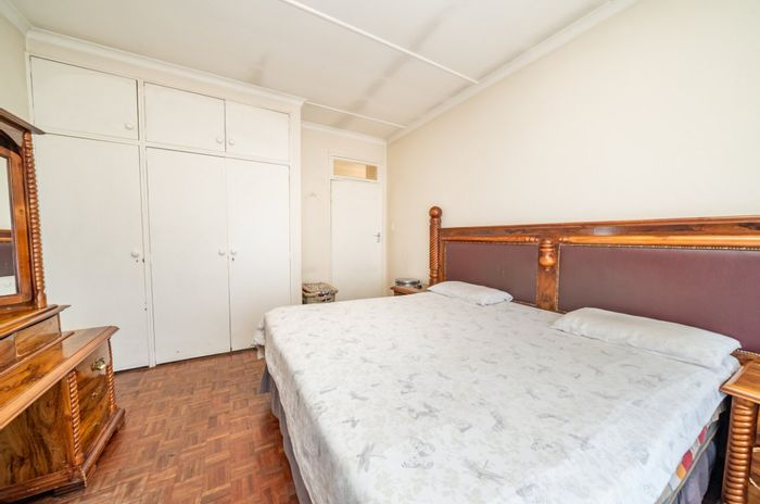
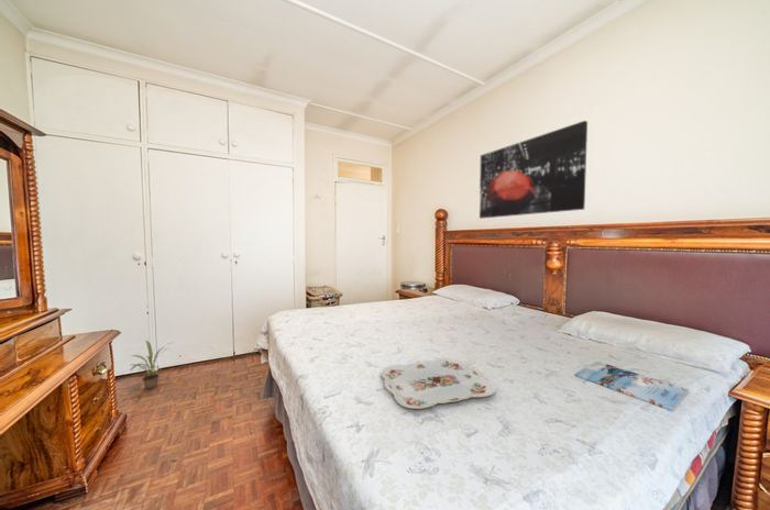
+ magazine (628, 381)
+ serving tray (435, 380)
+ wall art (524, 178)
+ potted plant (153, 365)
